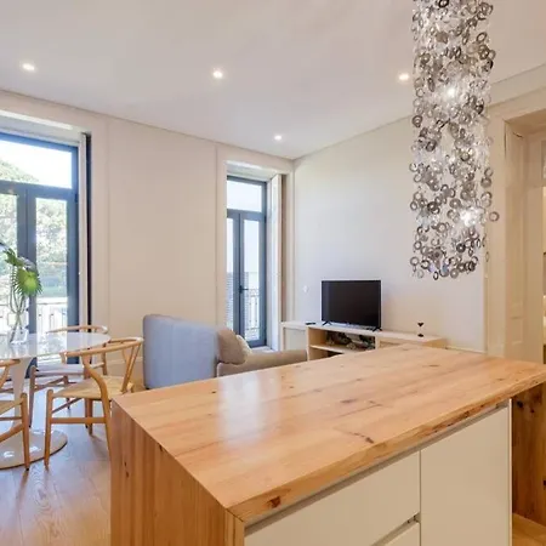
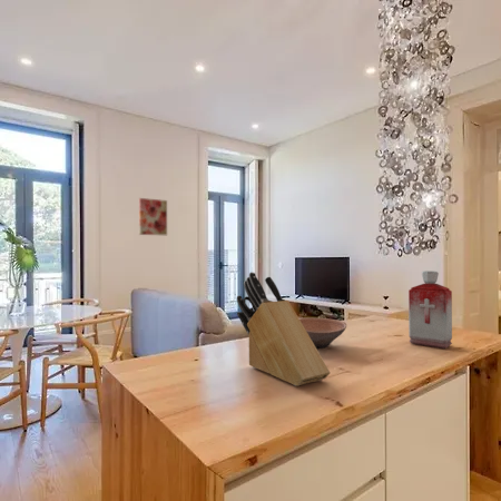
+ bottle (430, 307)
+ bowl (316, 334)
+ knife block (277, 321)
+ wall art (153, 217)
